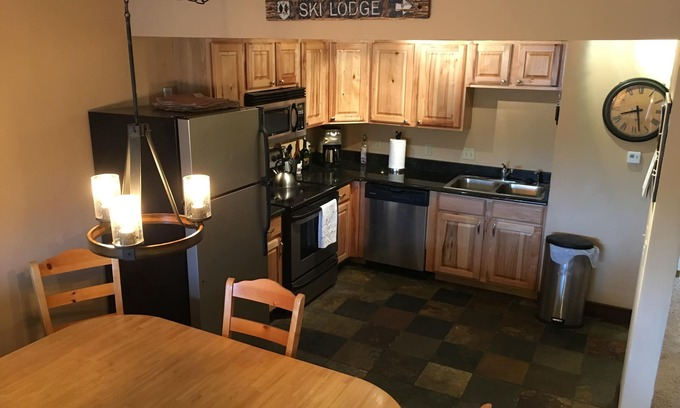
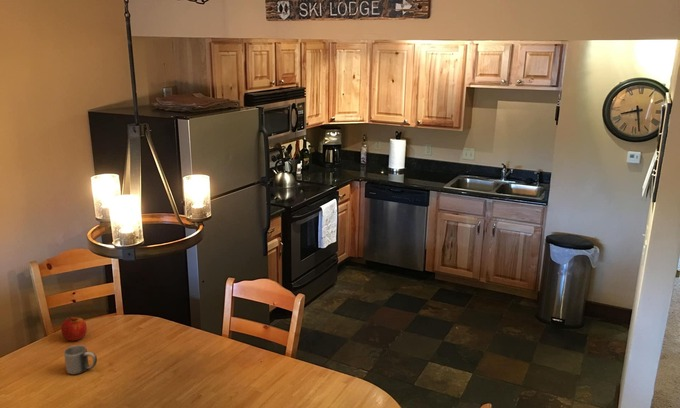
+ mug (81, 360)
+ apple (74, 327)
